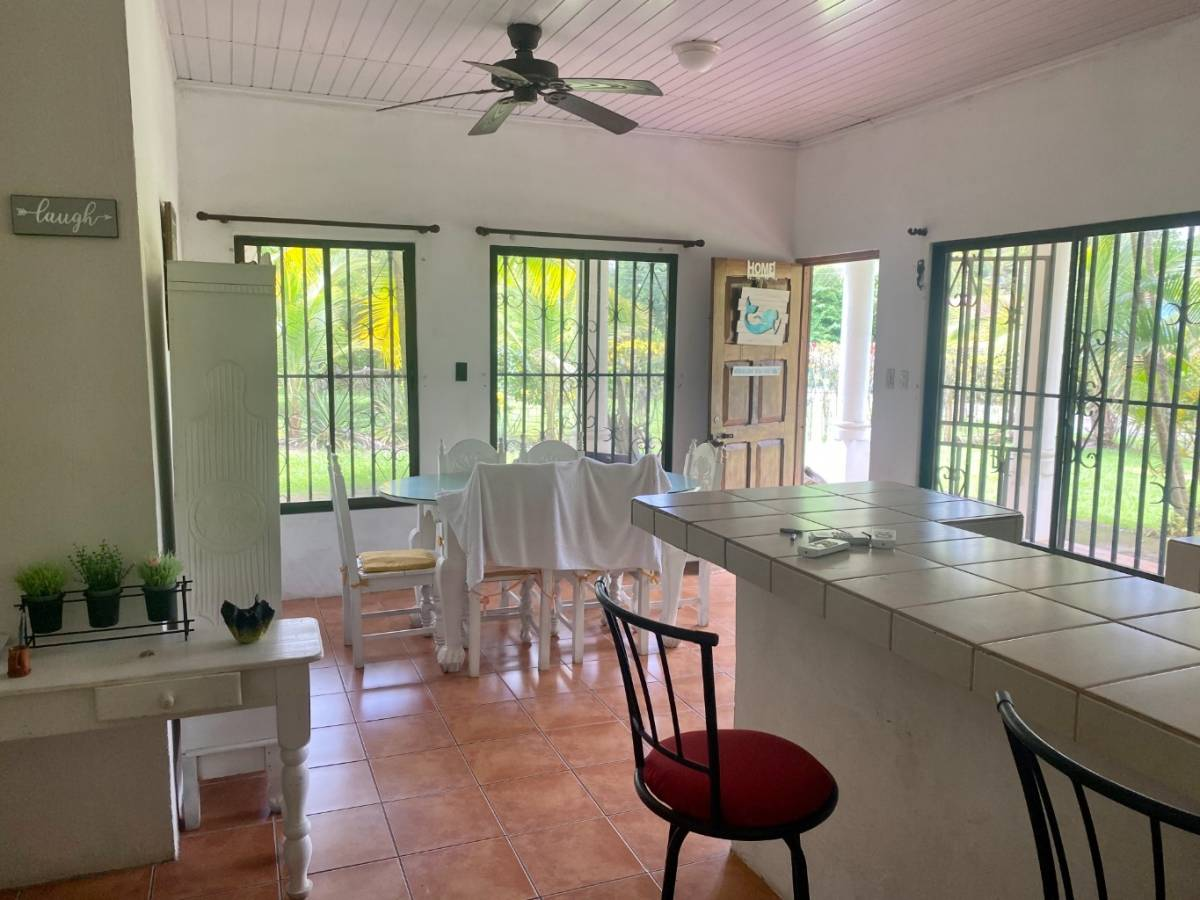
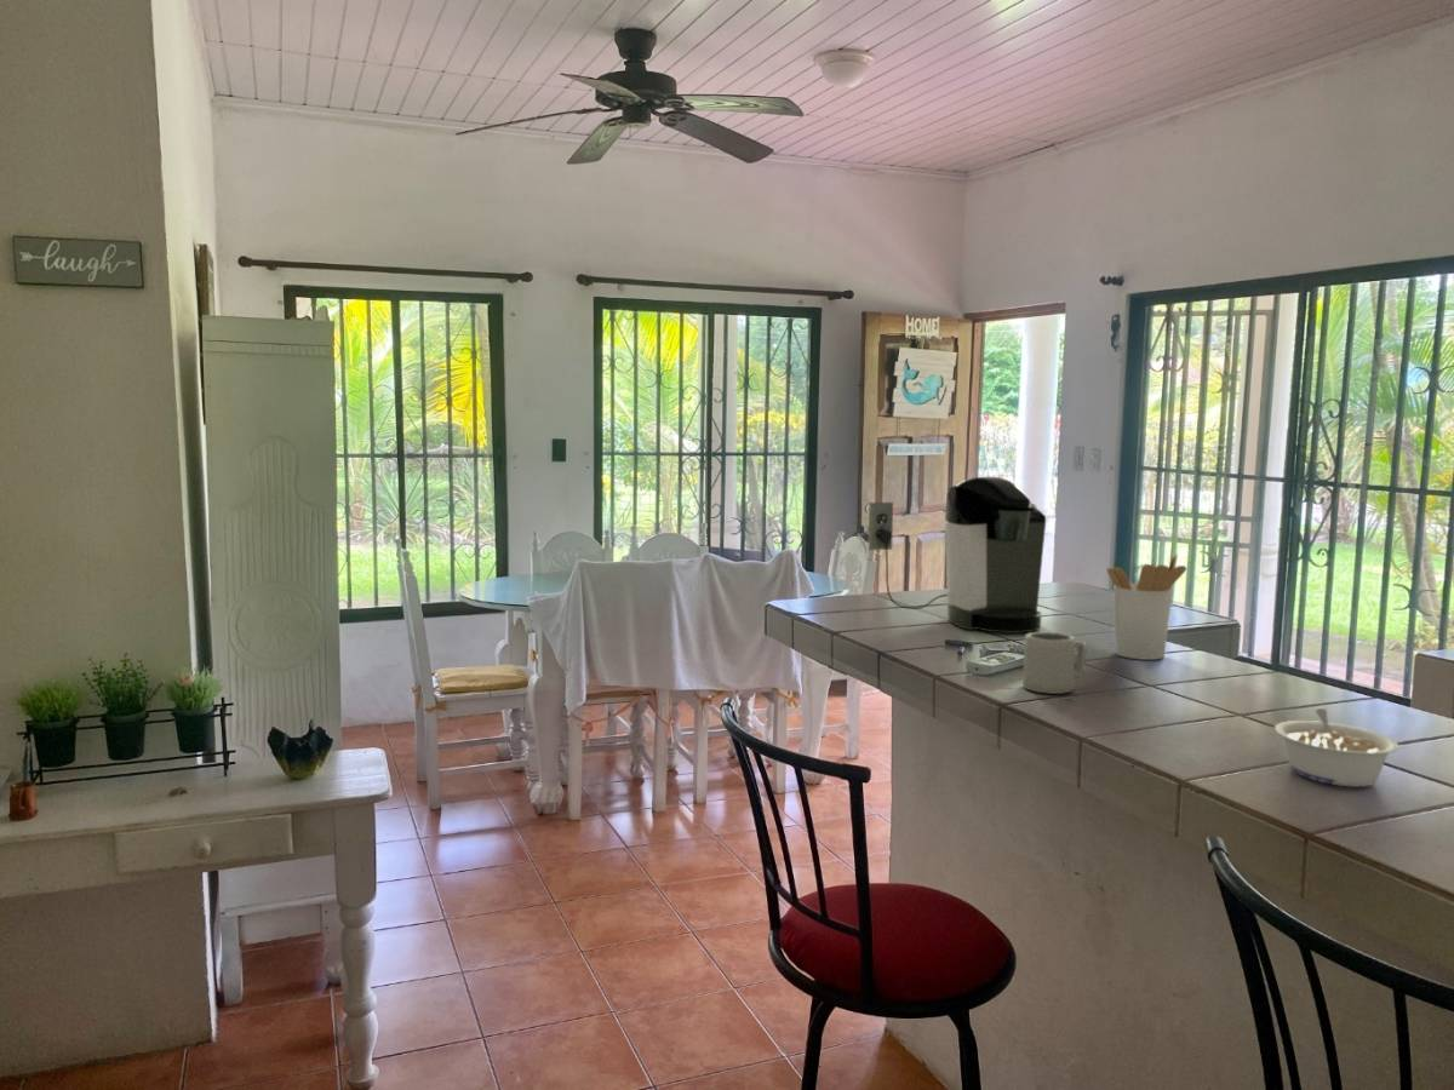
+ legume (1329, 750)
+ cup (1055, 661)
+ utensil holder (1147, 607)
+ coffee maker (968, 551)
